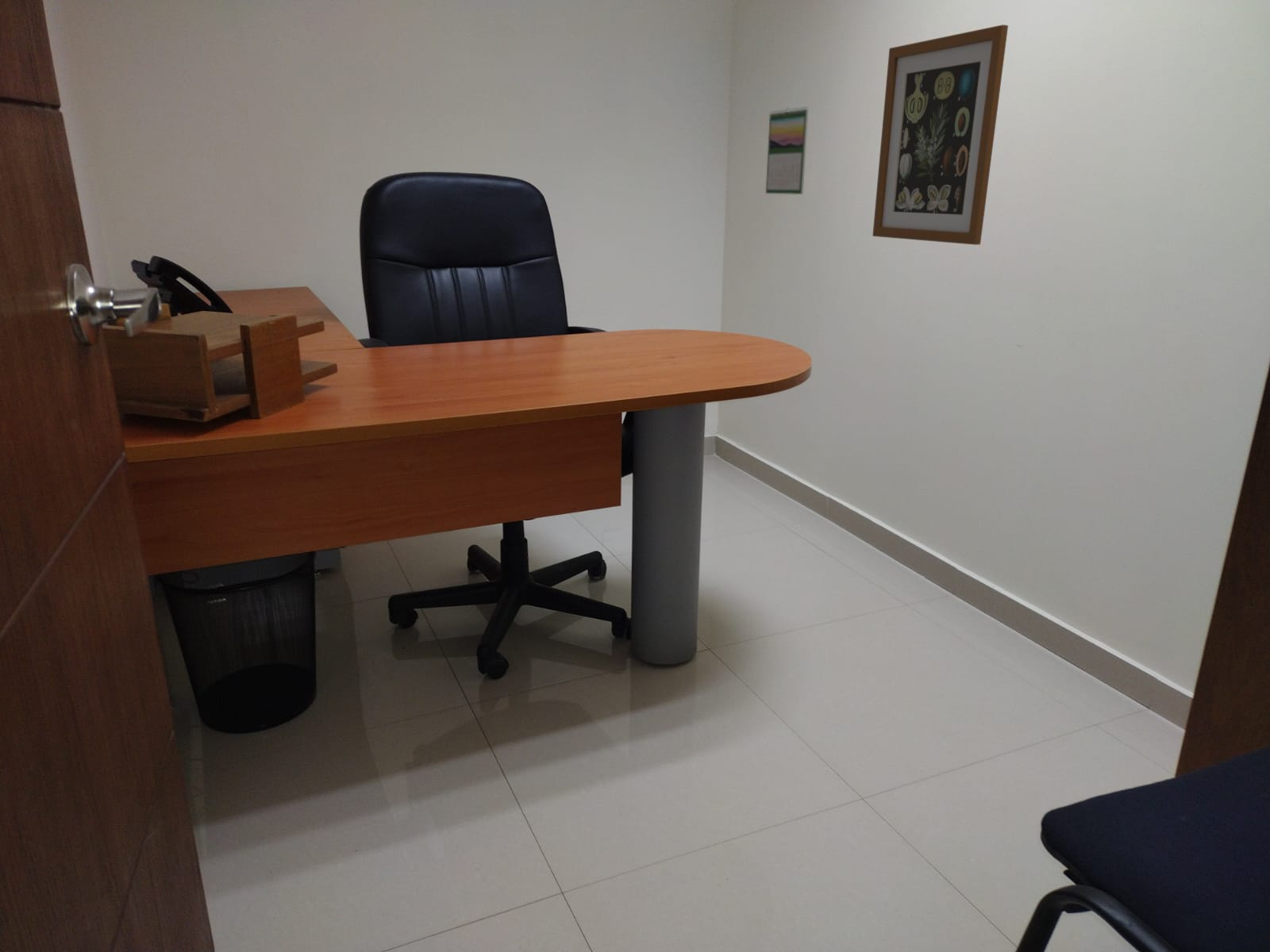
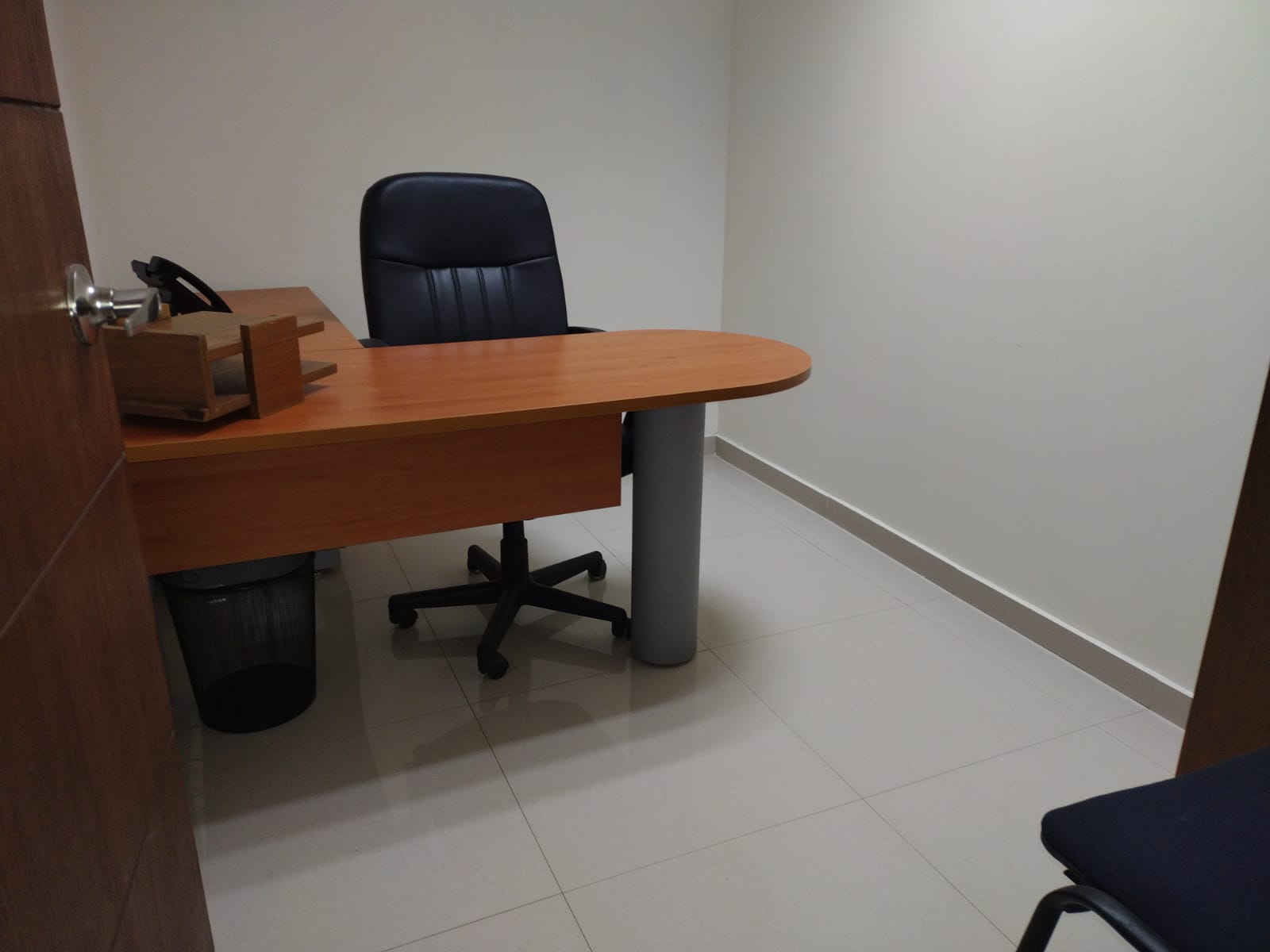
- wall art (933, 142)
- calendar (786, 151)
